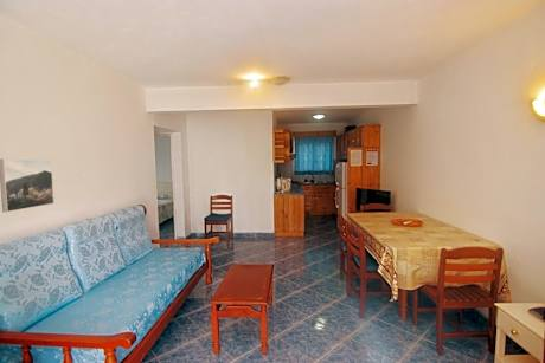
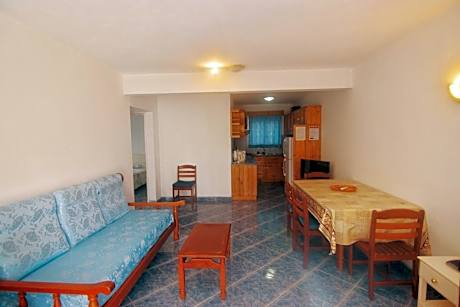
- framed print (28, 183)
